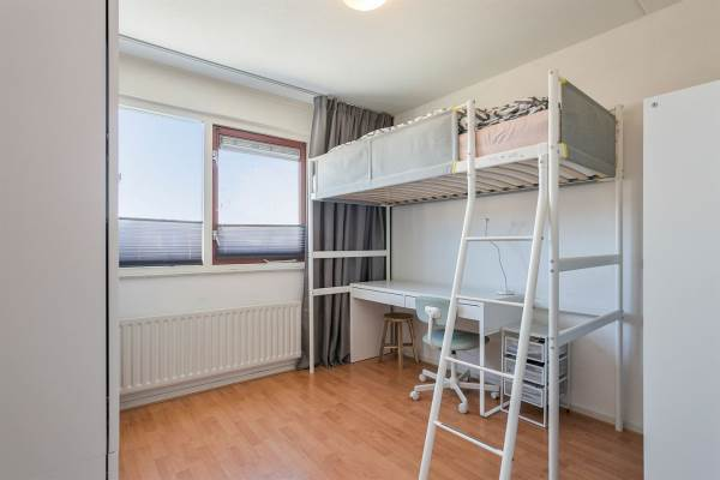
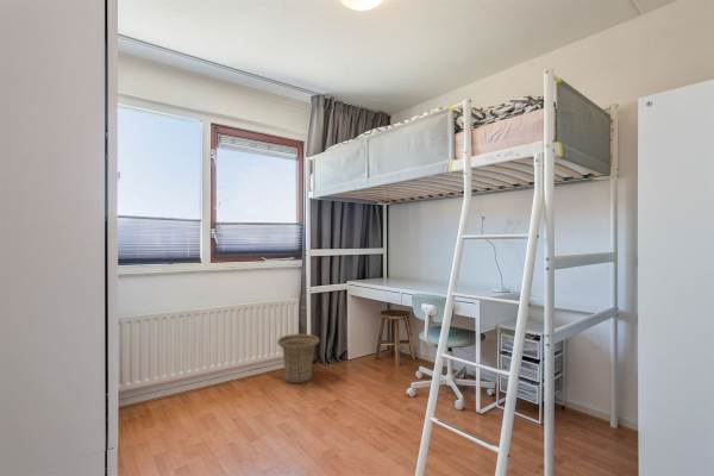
+ basket (298, 358)
